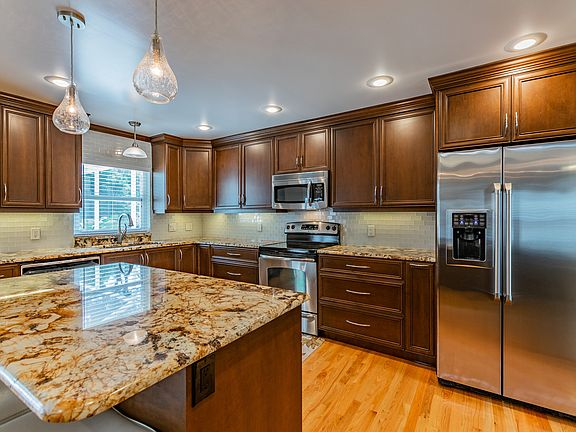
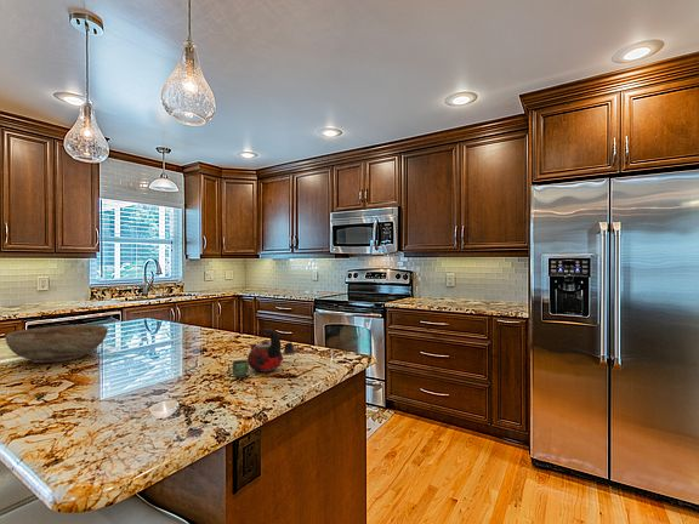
+ bowl (59, 343)
+ kettle (263, 349)
